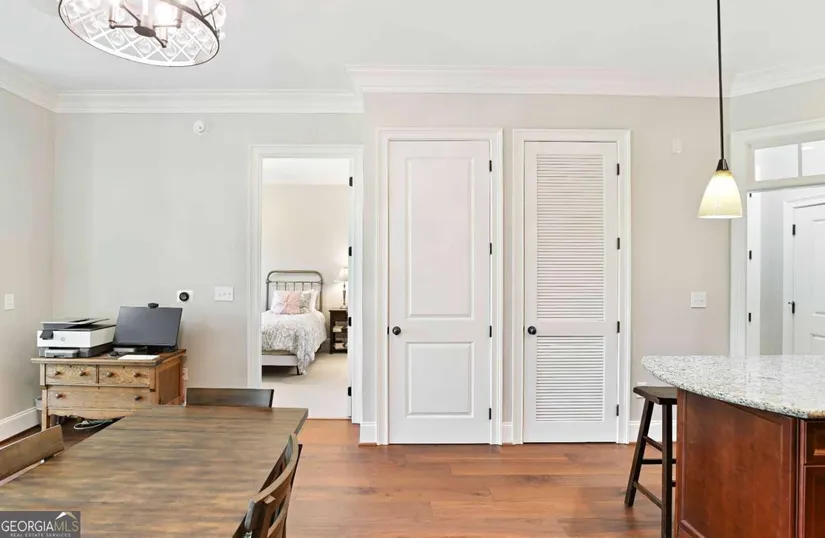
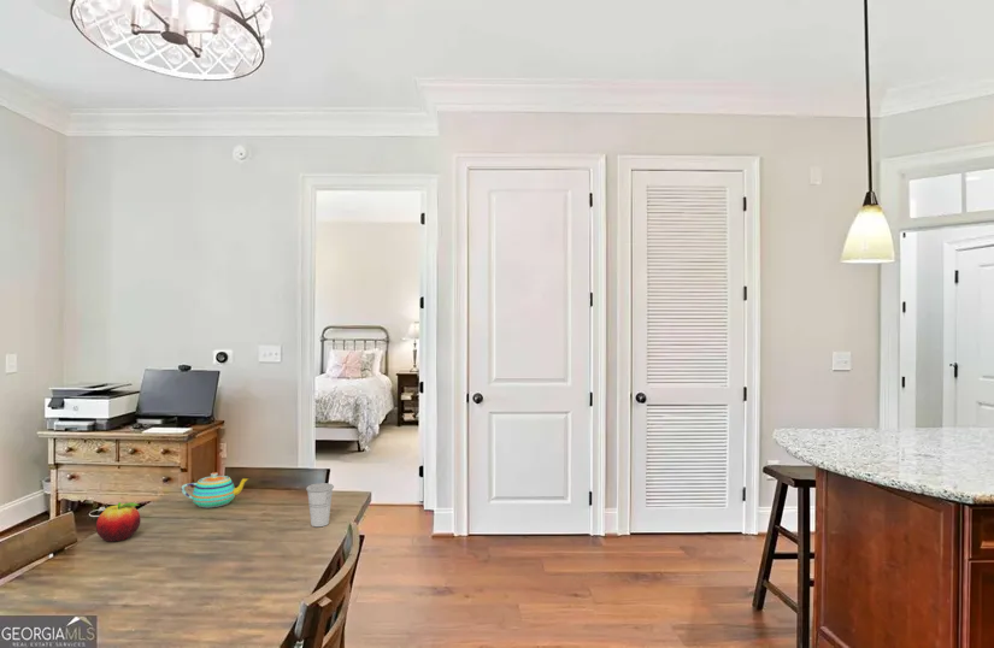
+ cup (319, 505)
+ fruit (118, 520)
+ teapot (216, 488)
